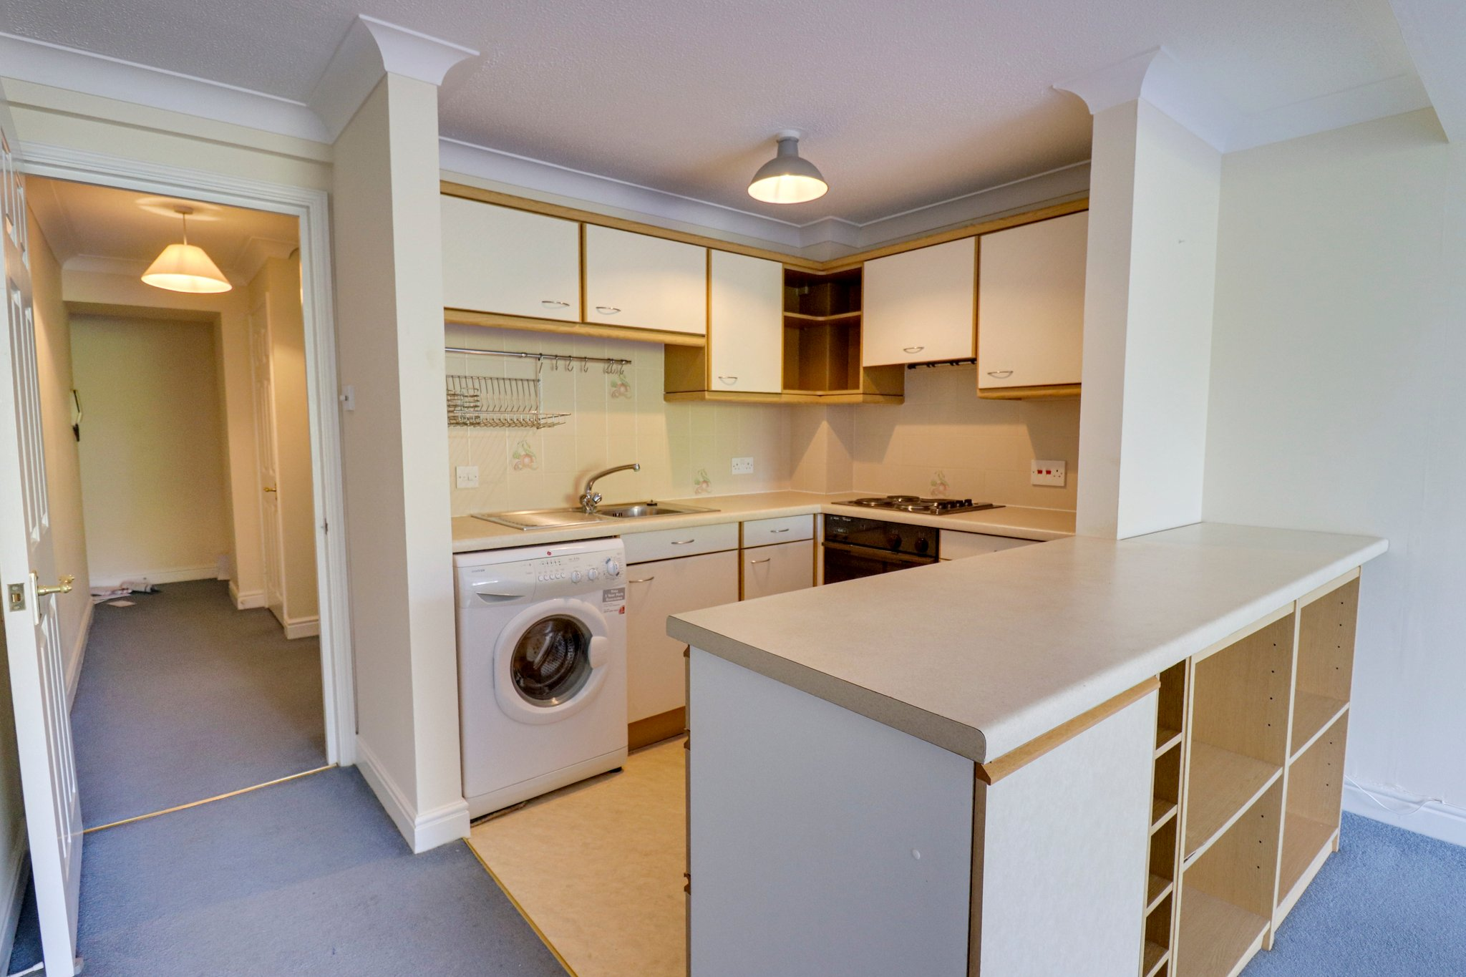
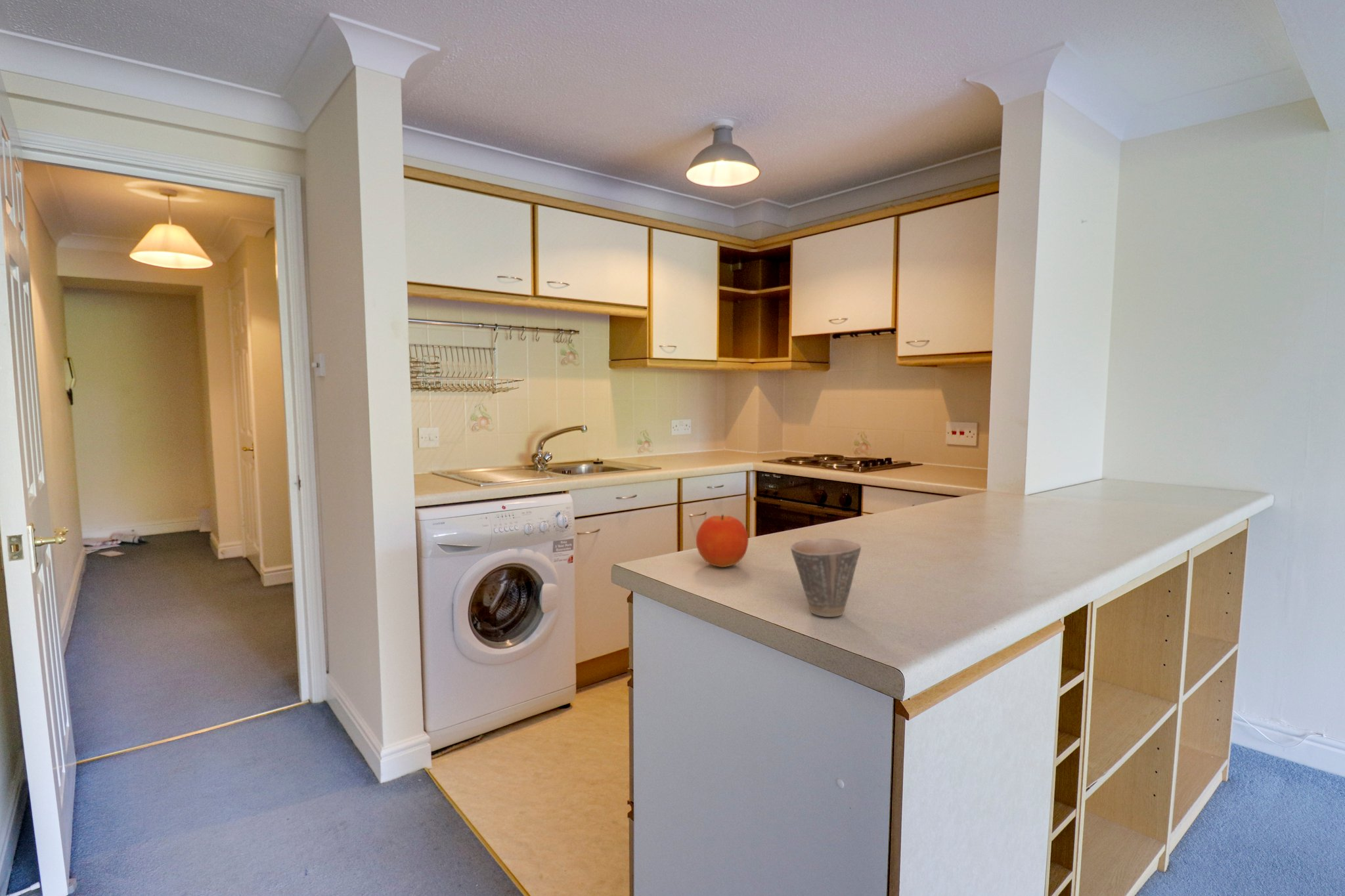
+ fruit (722, 540)
+ cup (824, 578)
